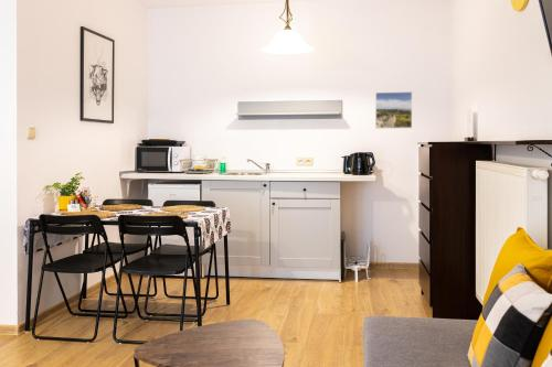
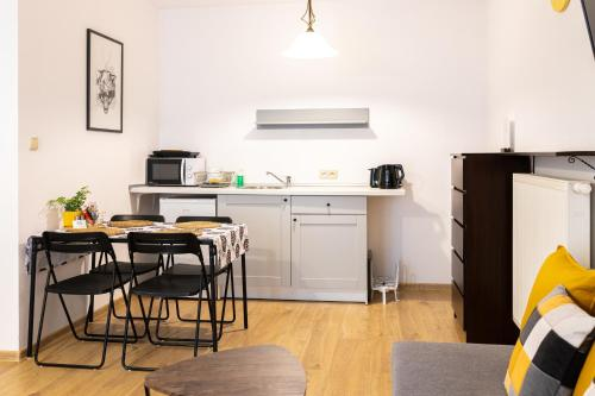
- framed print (393, 110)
